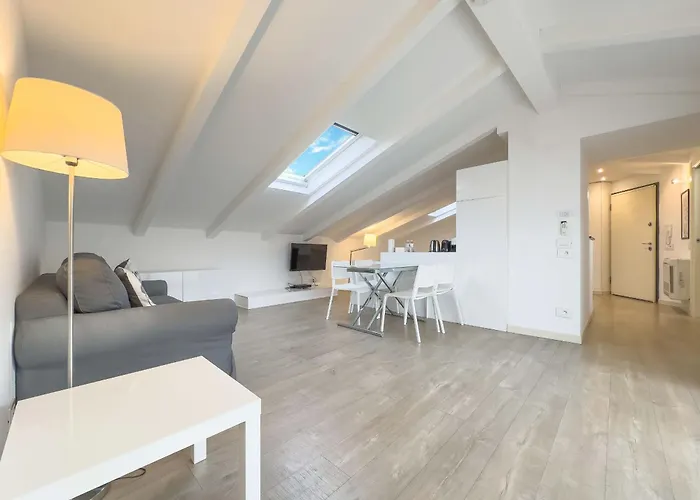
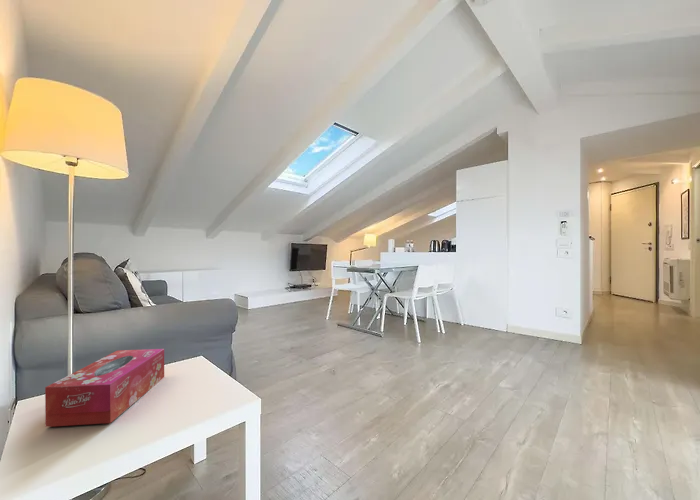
+ tissue box (114, 381)
